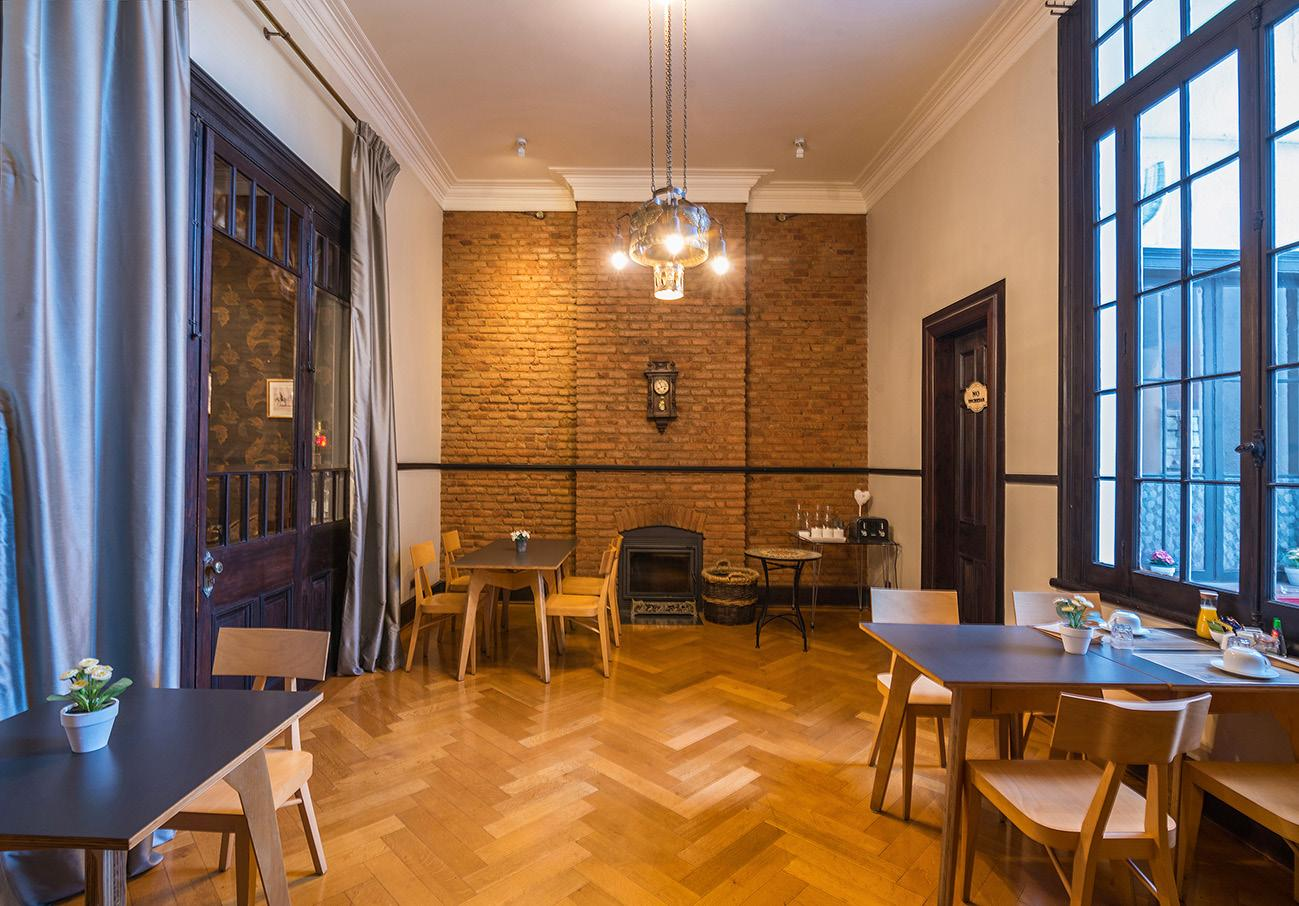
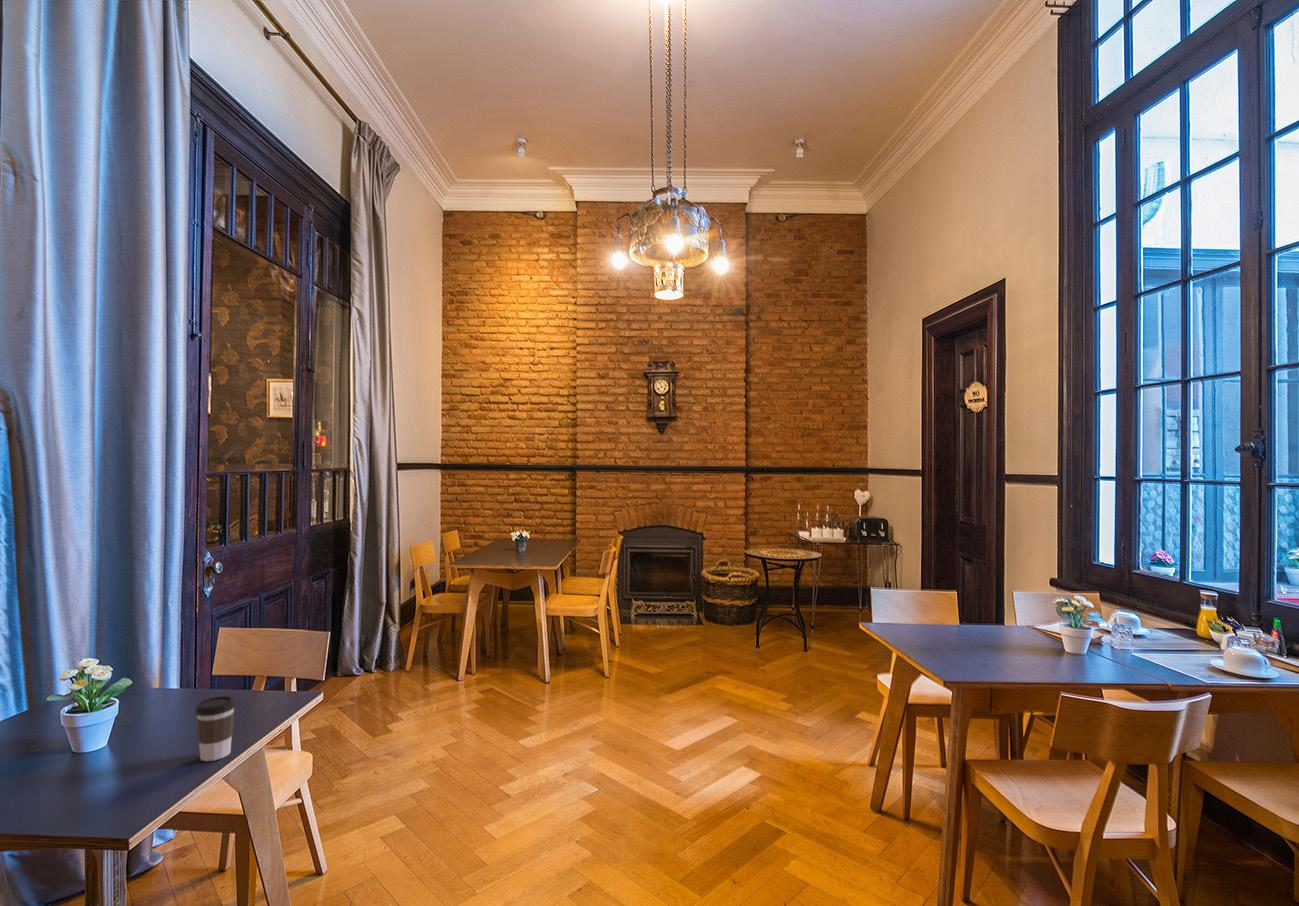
+ coffee cup (215, 728)
